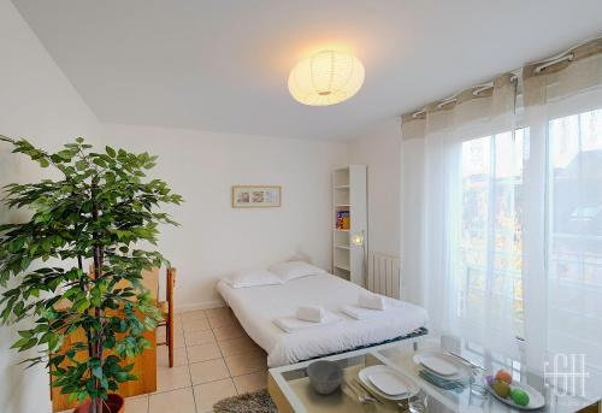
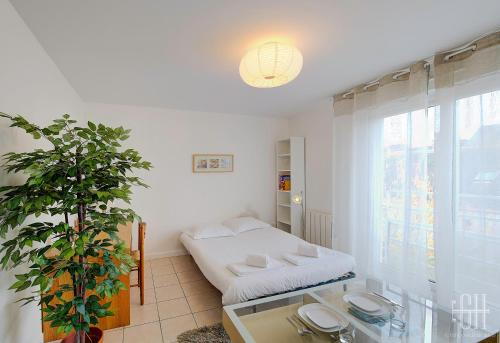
- bowl (325, 378)
- fruit bowl (513, 387)
